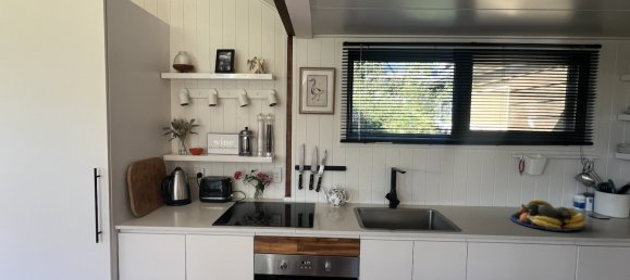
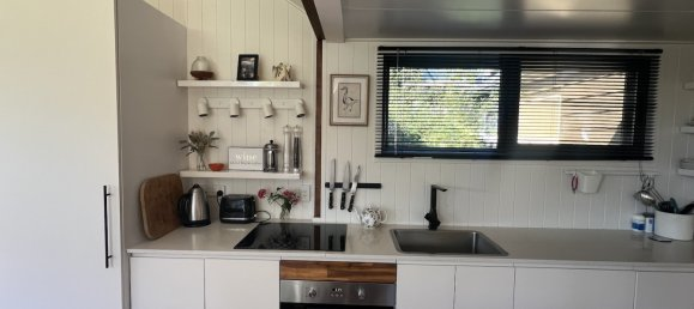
- fruit bowl (545, 212)
